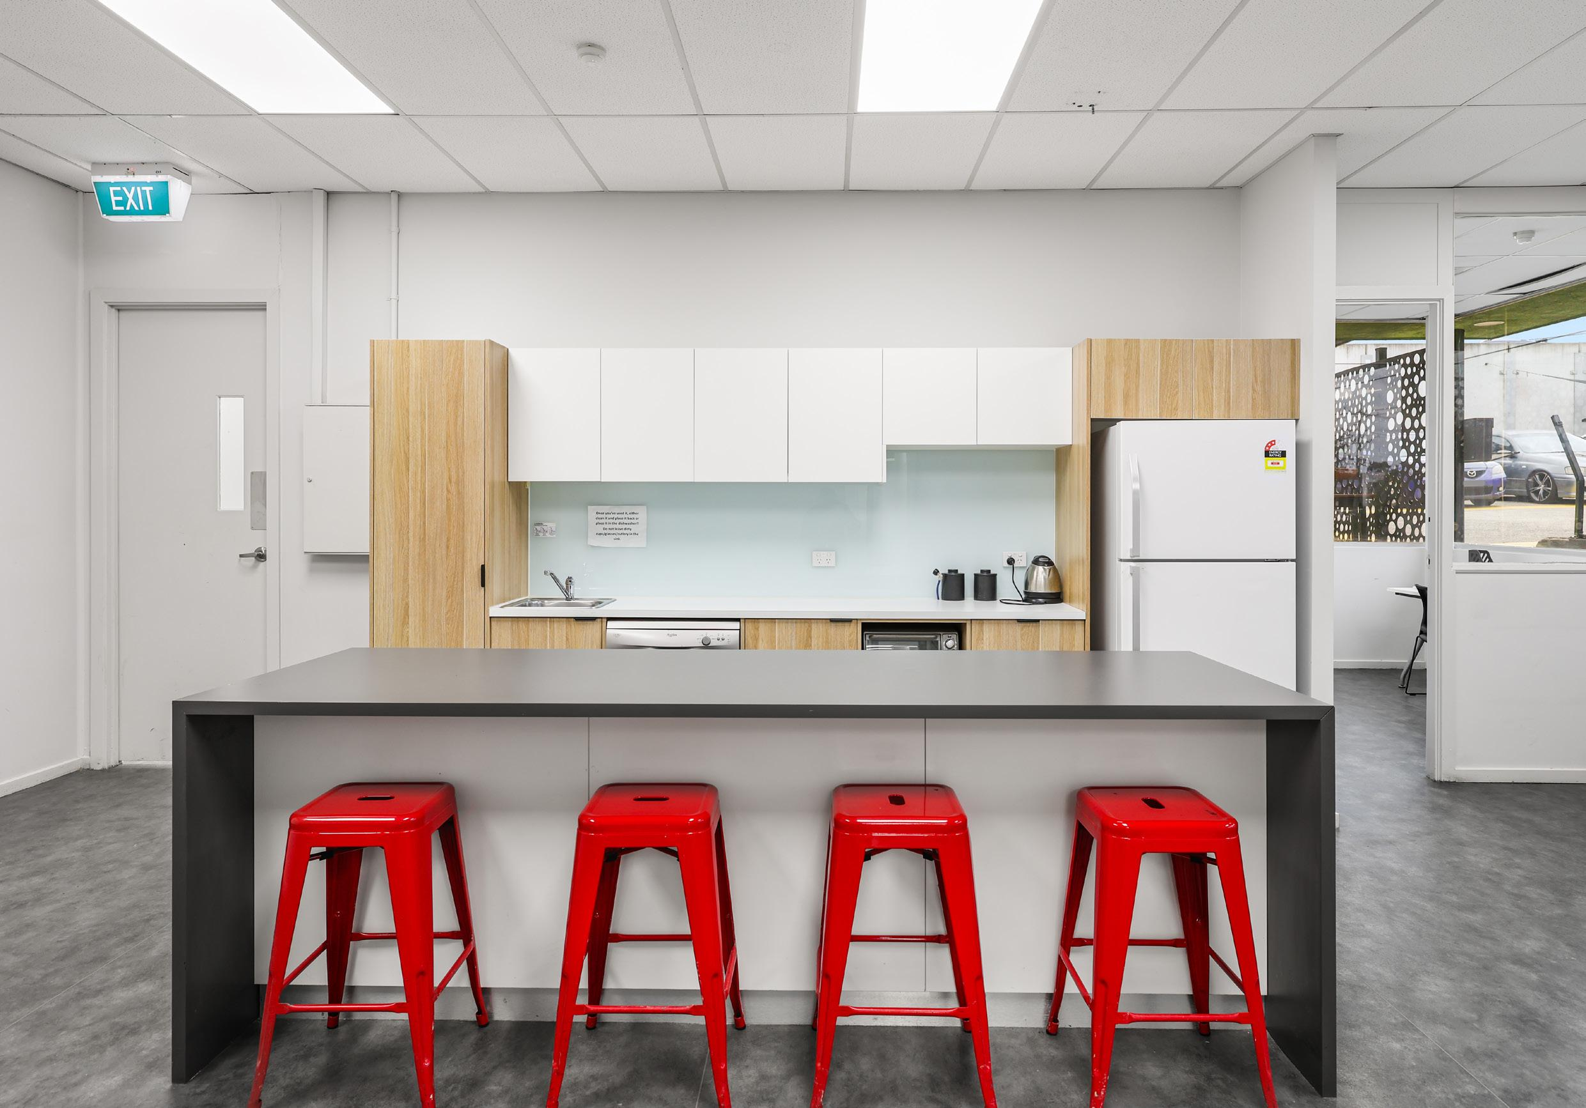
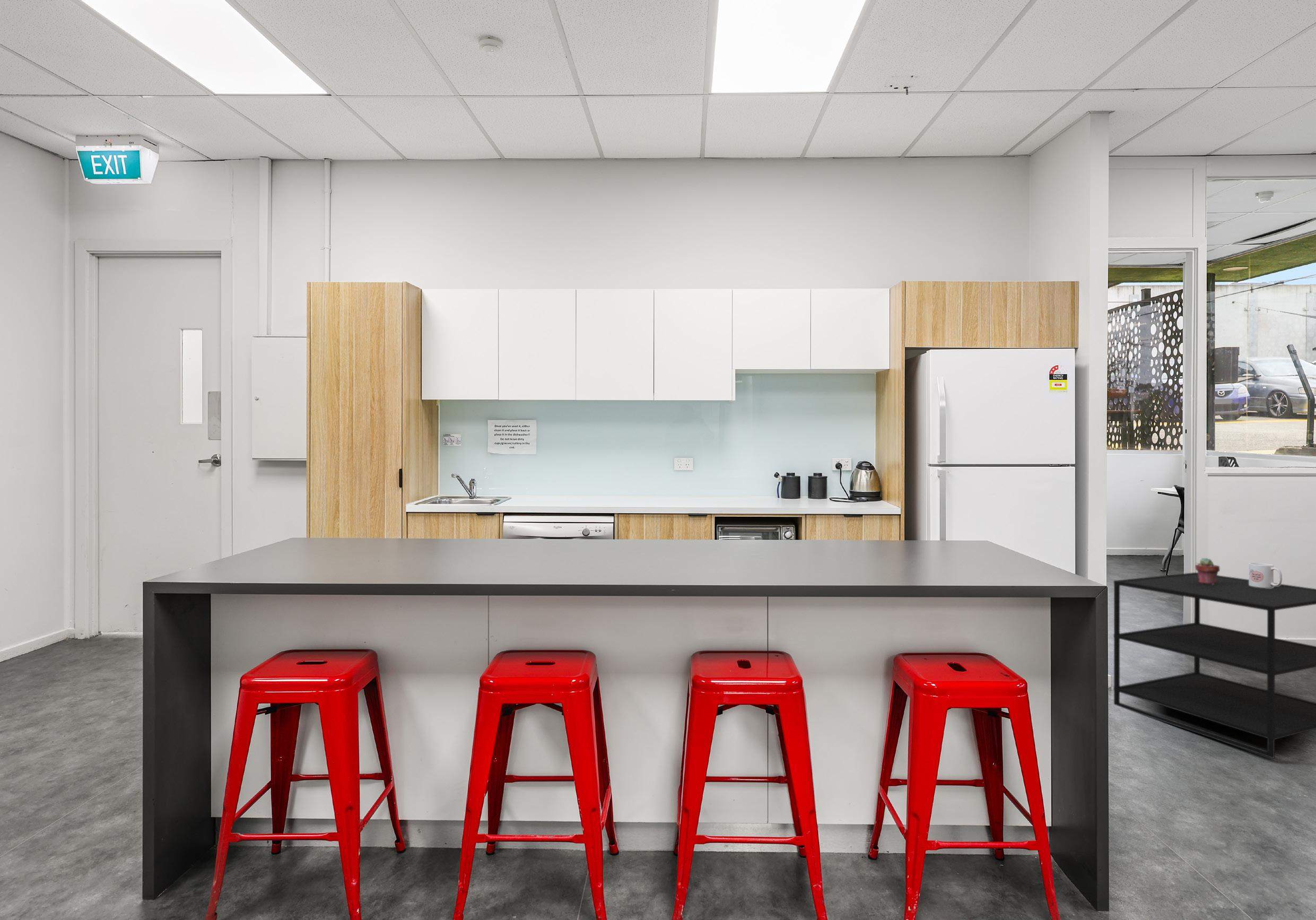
+ potted succulent (1207, 569)
+ side table (1229, 653)
+ mug (1266, 574)
